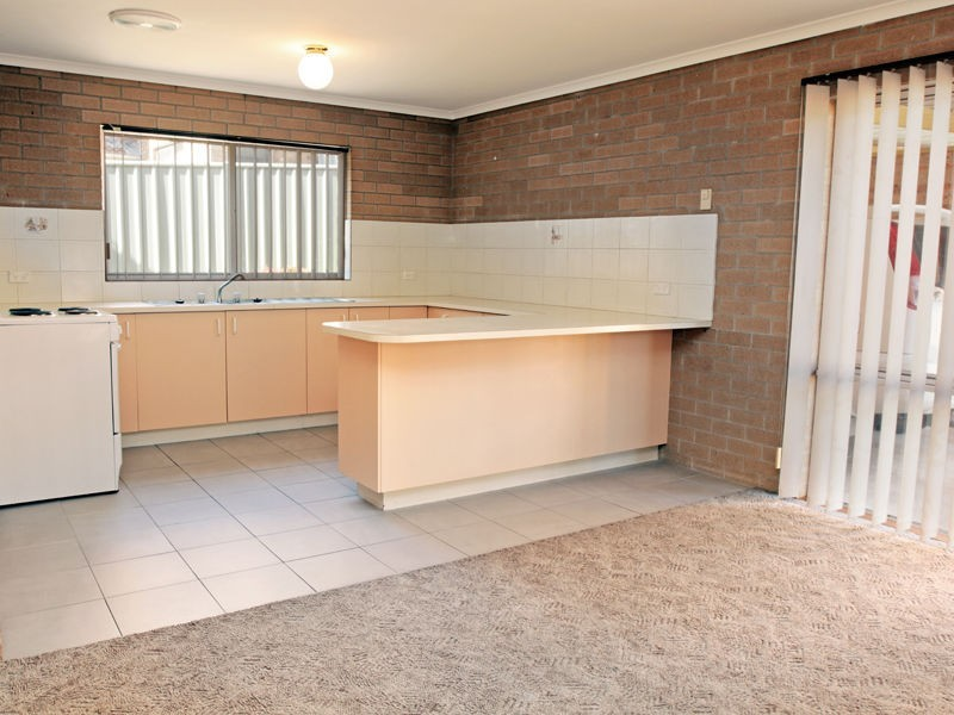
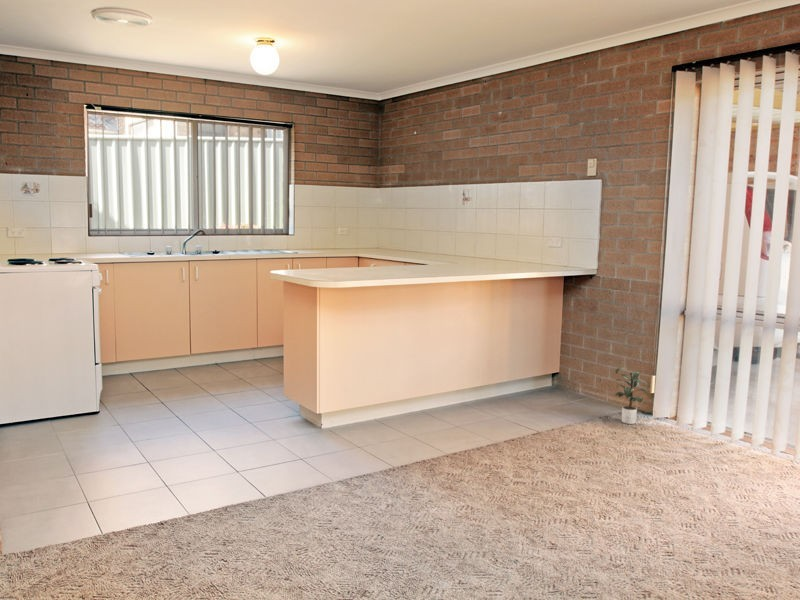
+ potted plant (634, 397)
